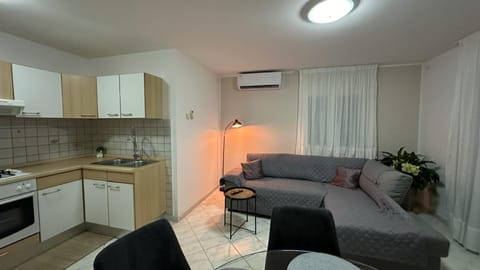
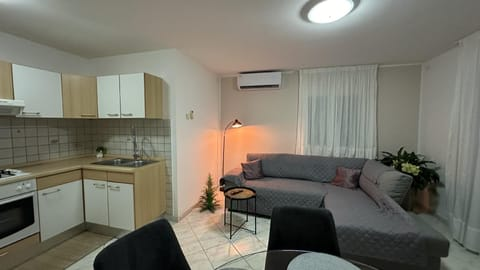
+ indoor plant (209, 190)
